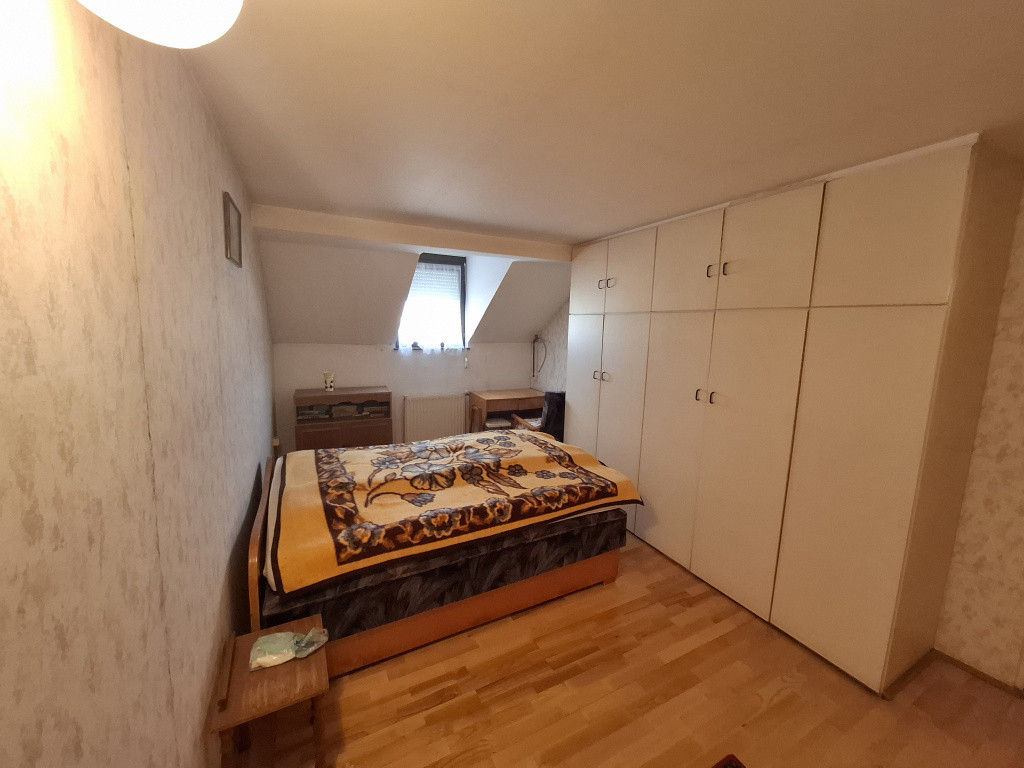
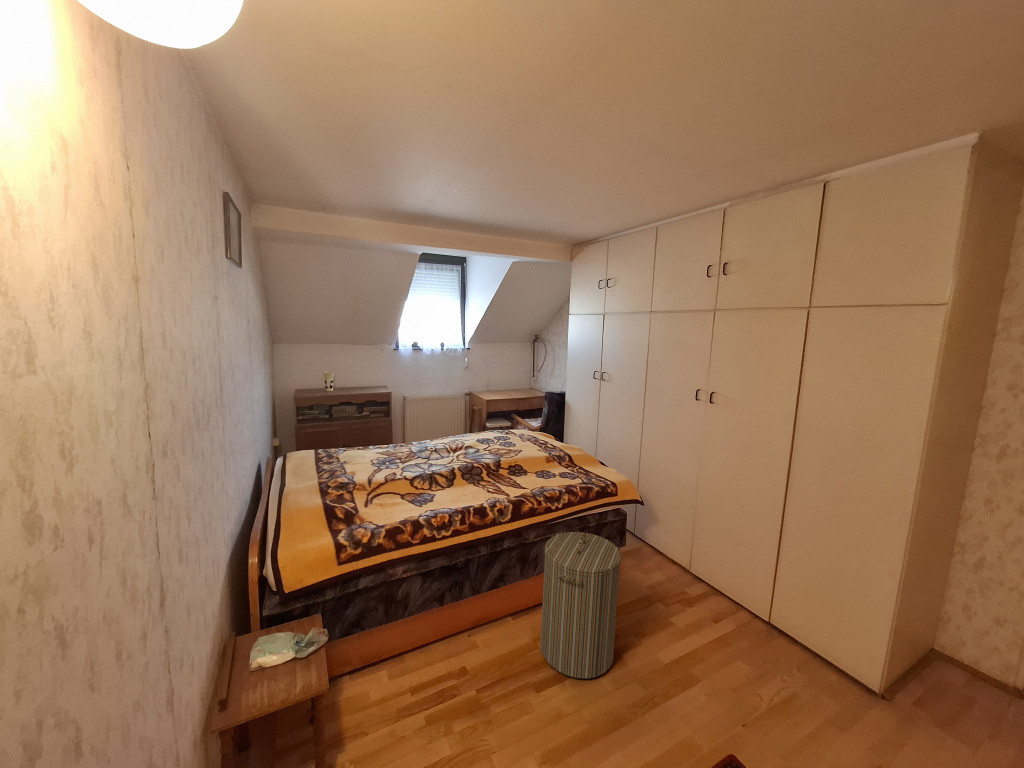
+ laundry hamper (580, 592)
